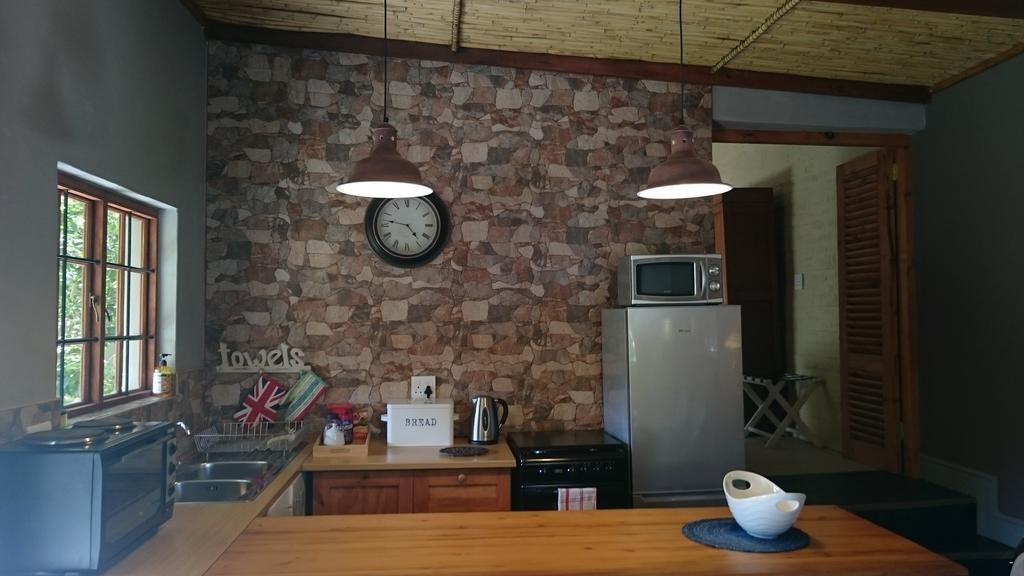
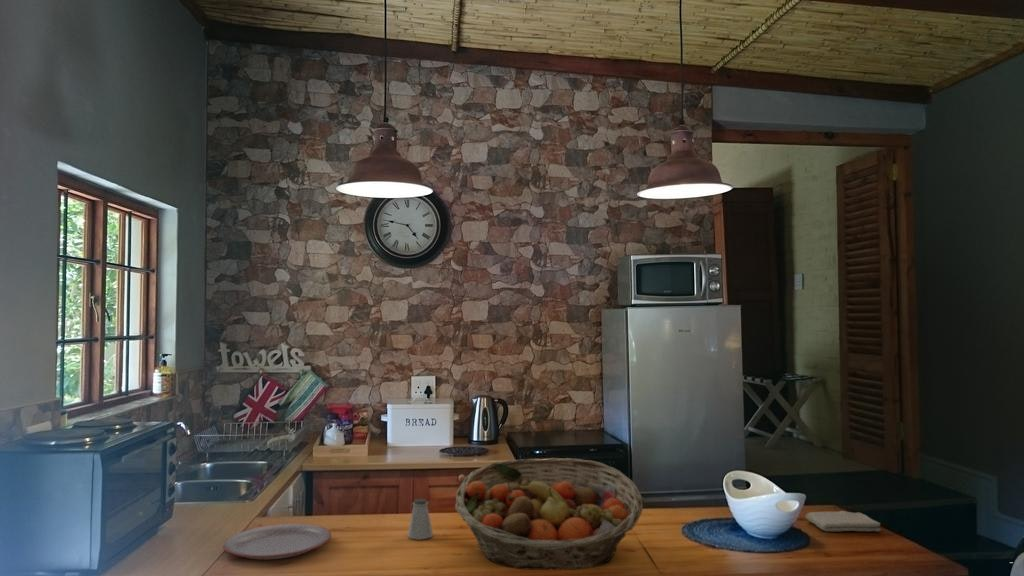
+ washcloth (843, 521)
+ saltshaker (420, 517)
+ fruit basket (548, 510)
+ plate (278, 542)
